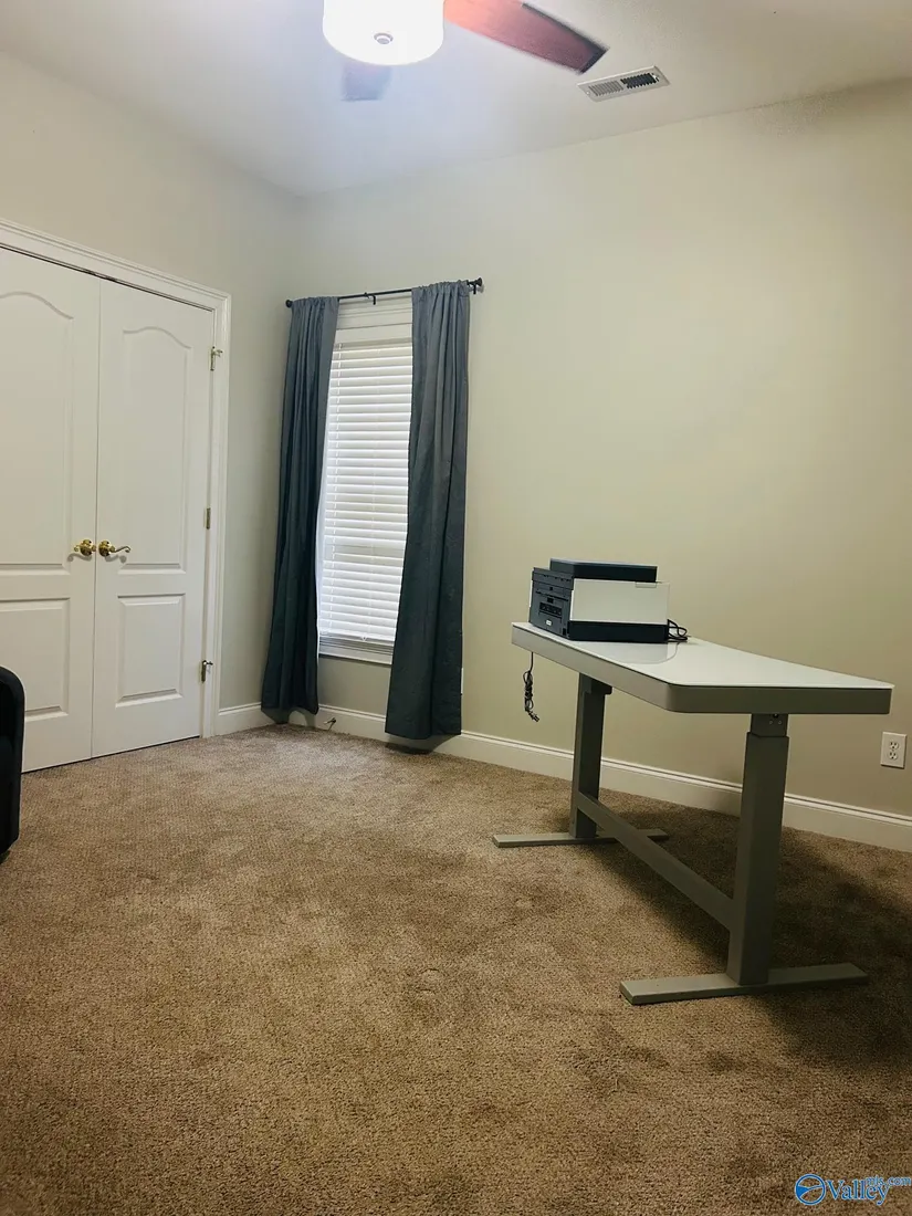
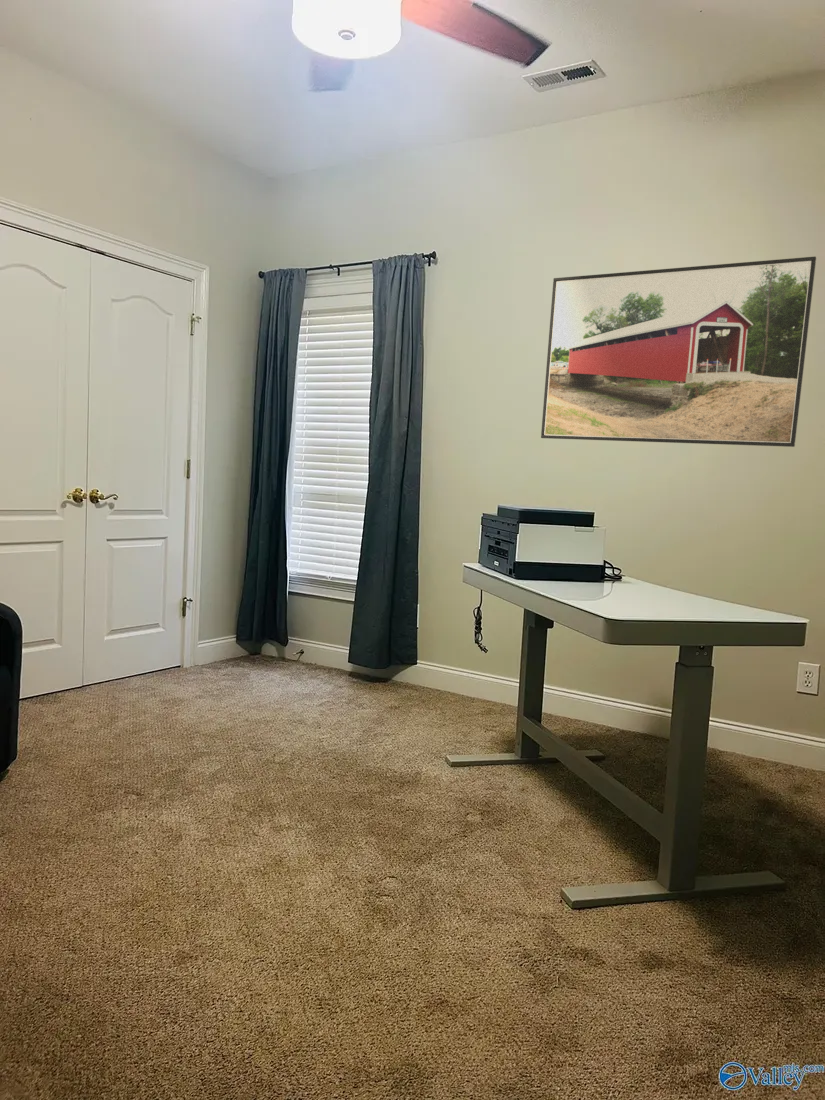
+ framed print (665, 356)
